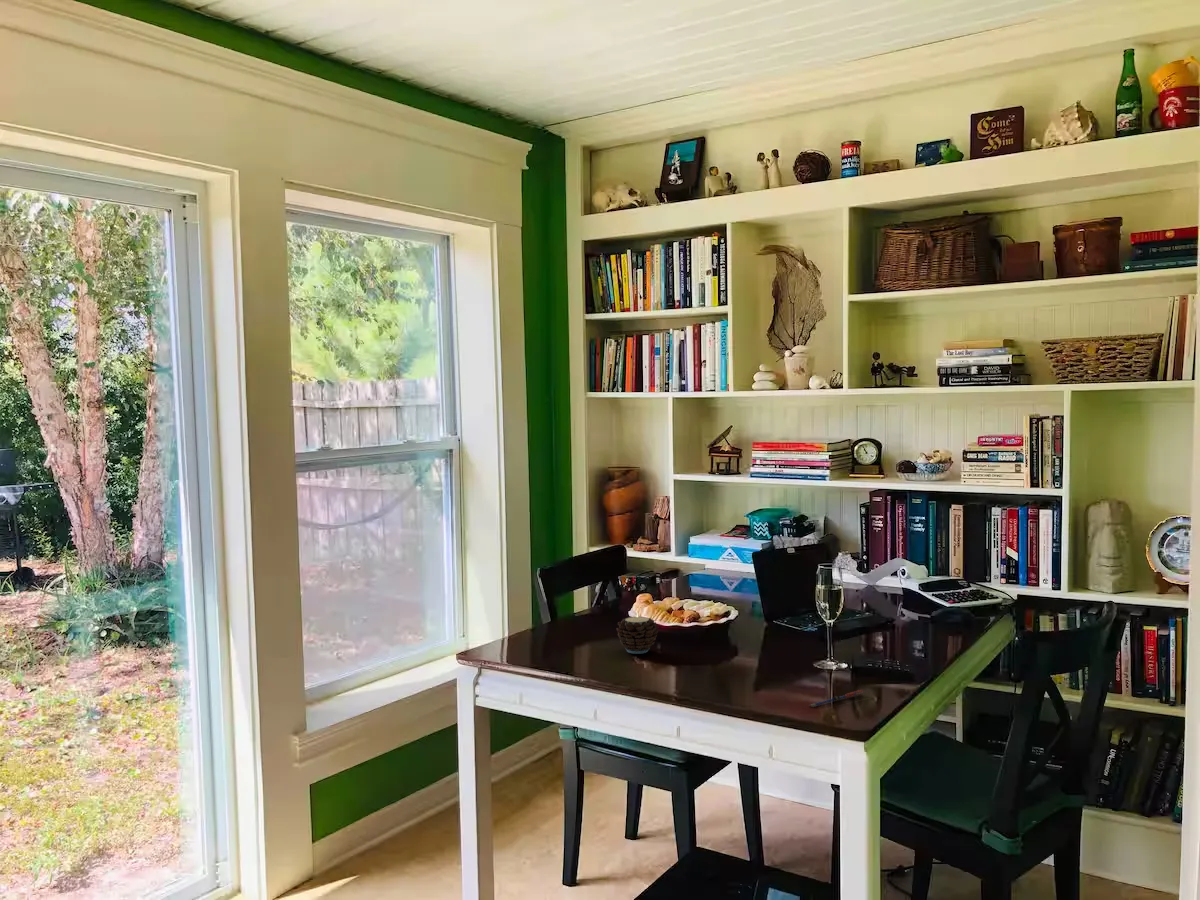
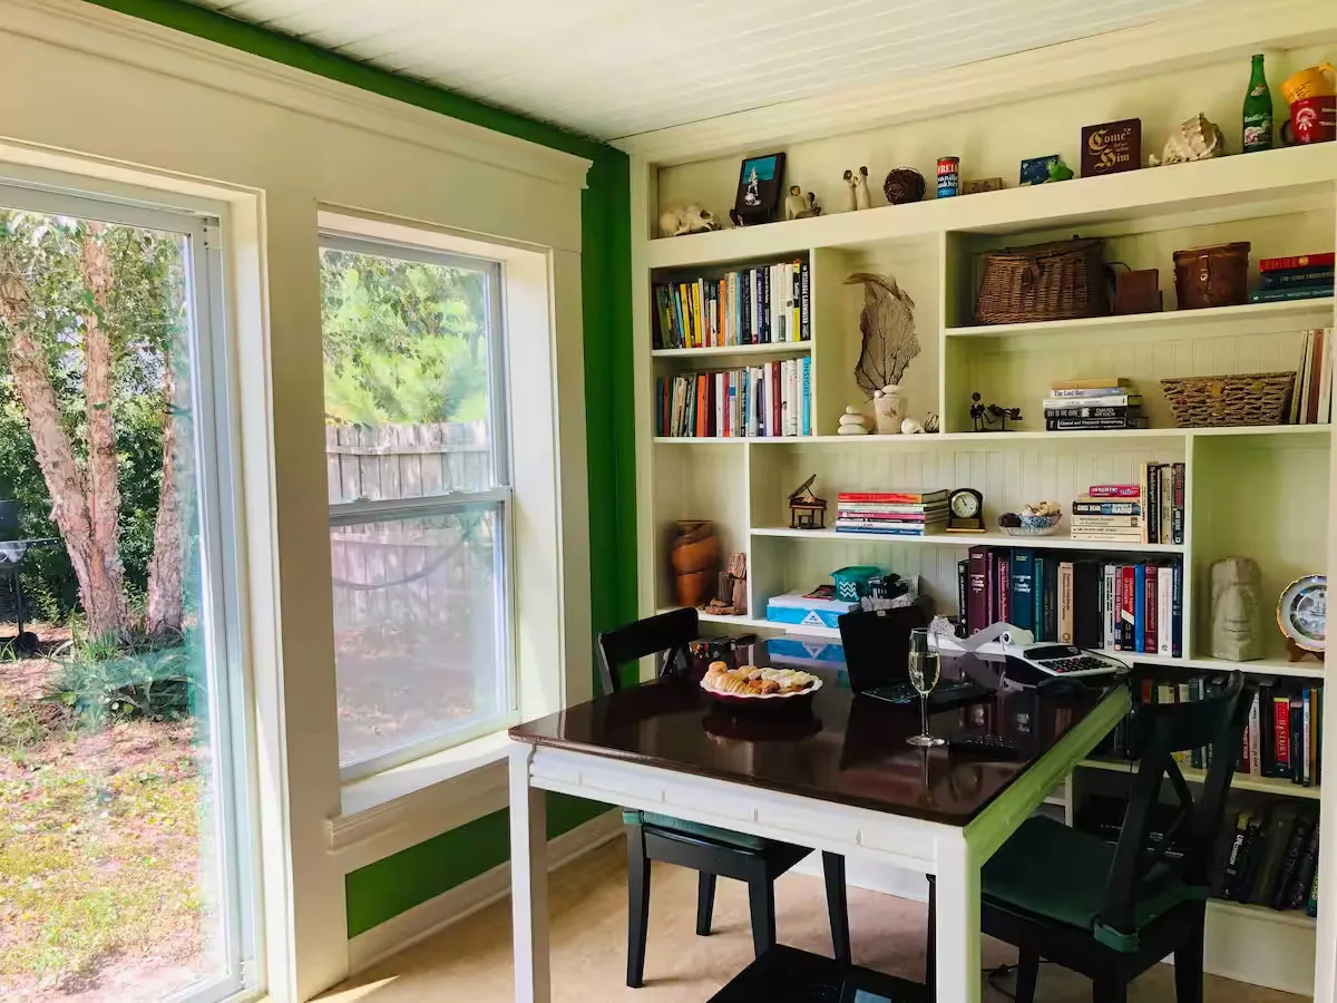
- candle (637, 631)
- pen (837, 697)
